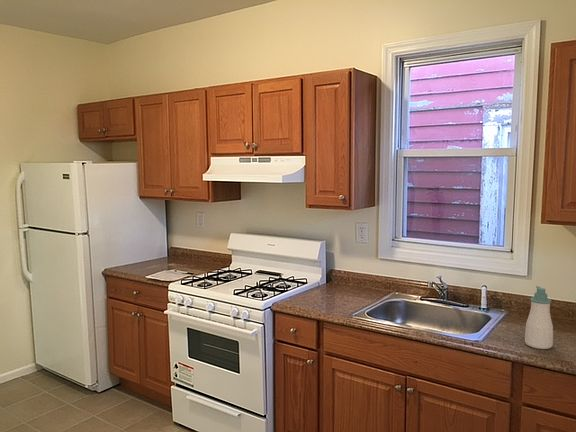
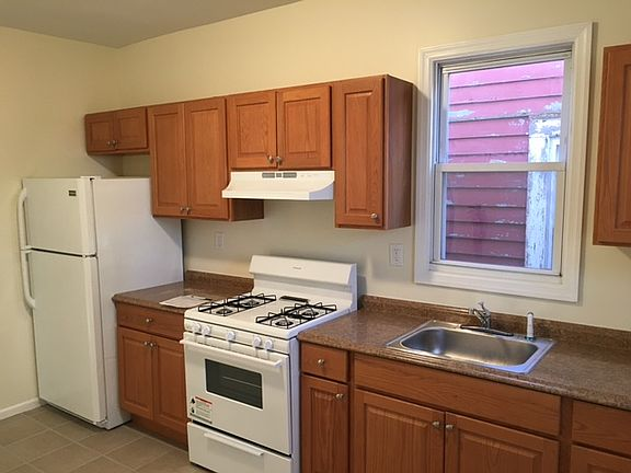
- soap bottle (539, 317)
